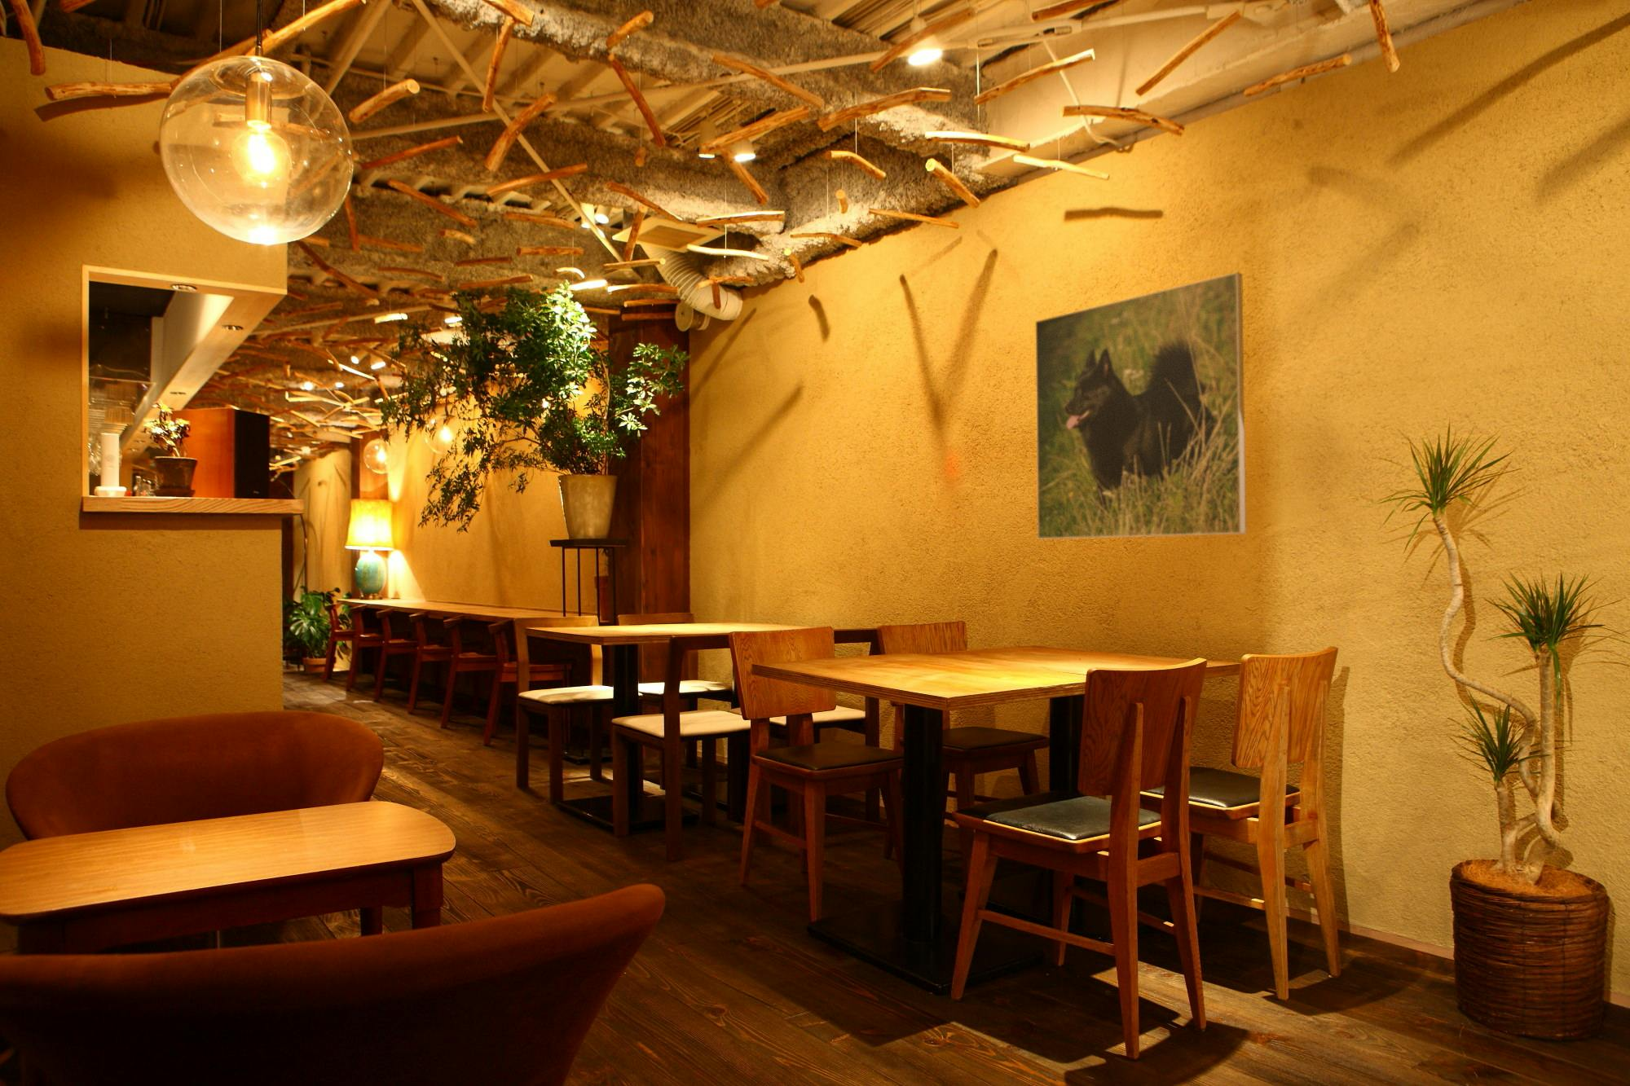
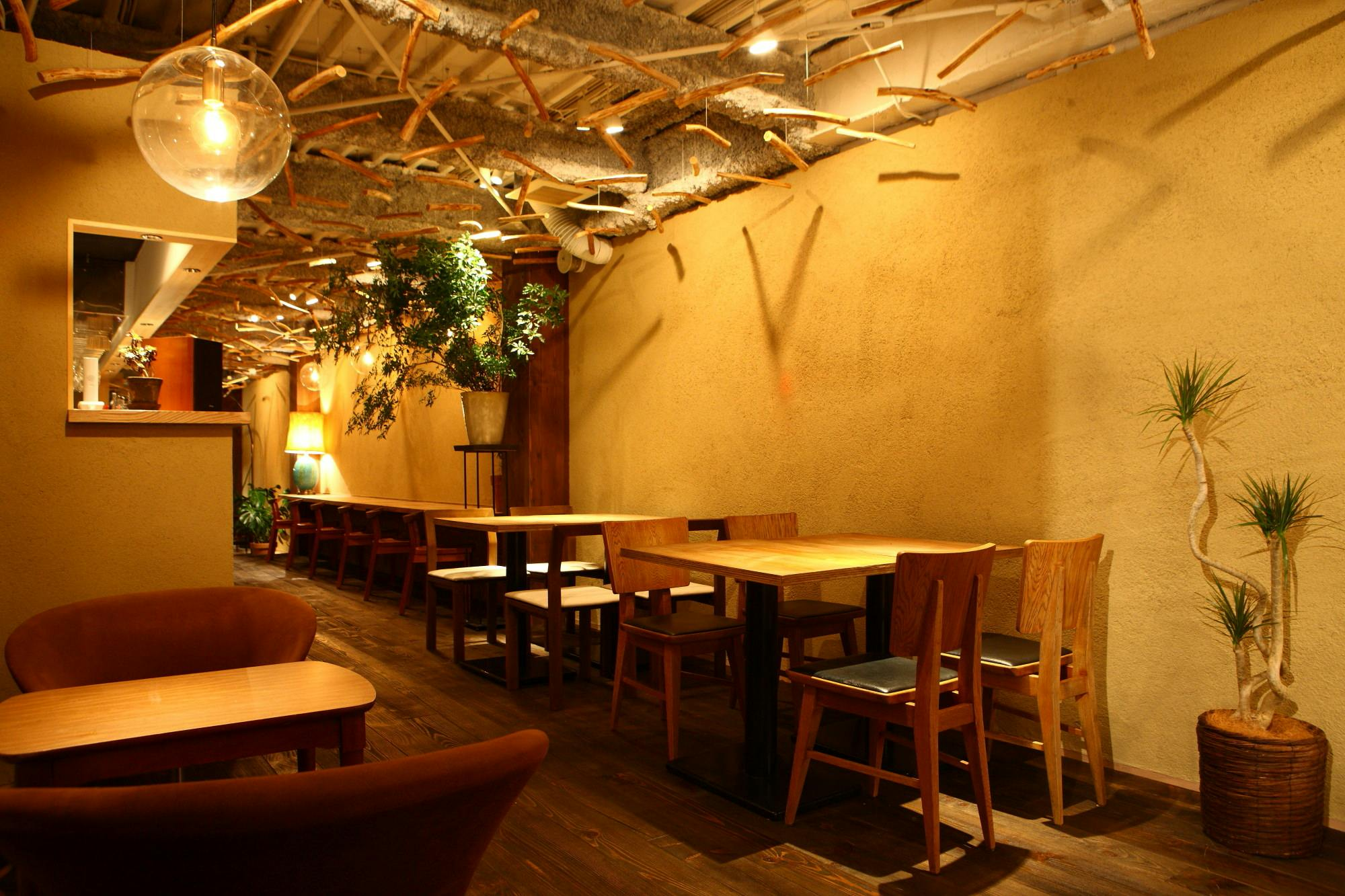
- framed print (1131, 417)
